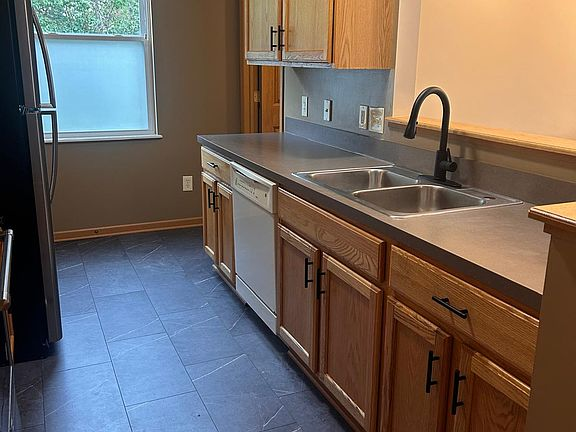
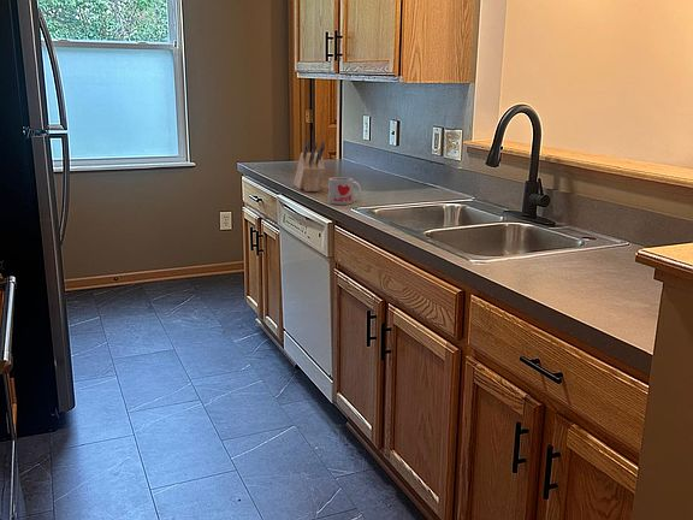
+ mug (344, 190)
+ knife block (309, 164)
